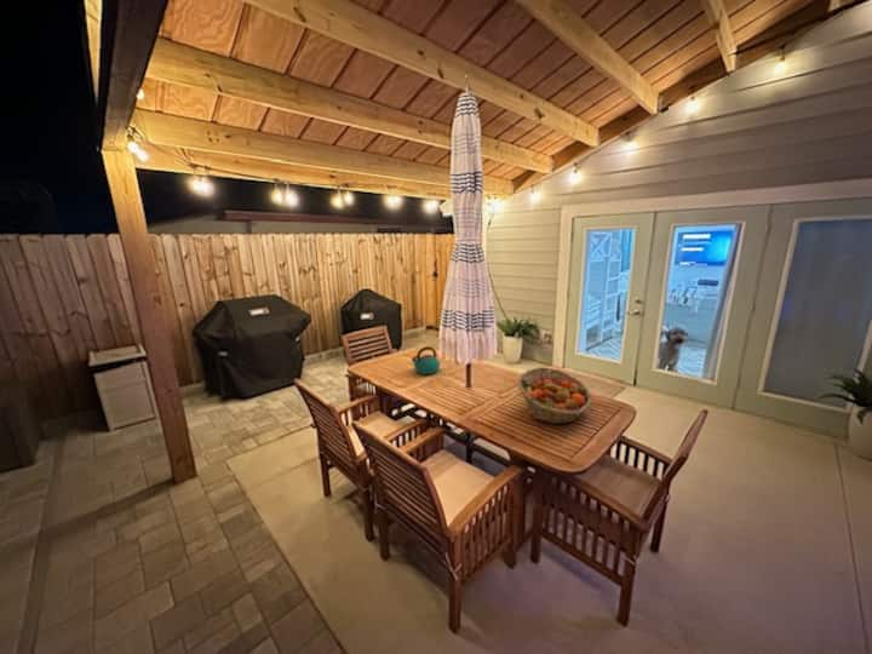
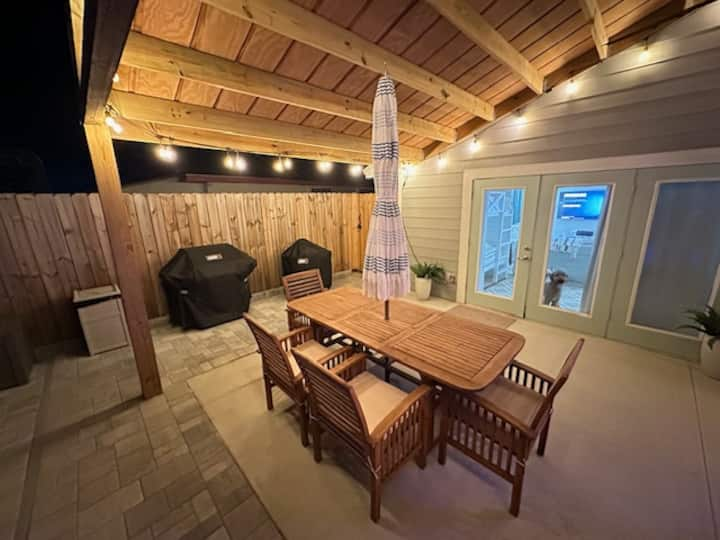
- fruit basket (553, 394)
- kettle (425, 358)
